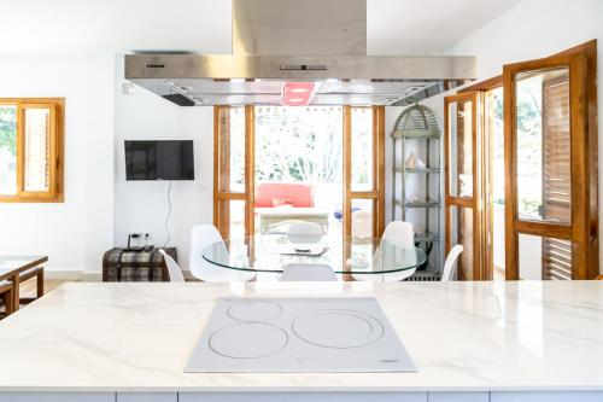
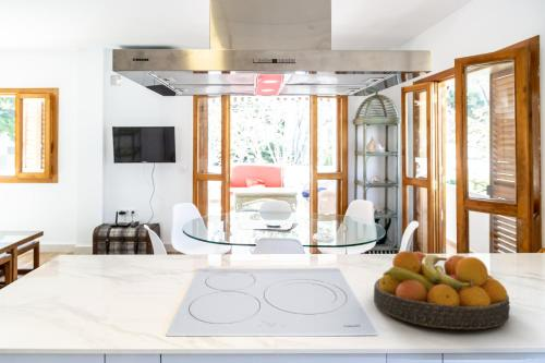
+ fruit bowl (437, 279)
